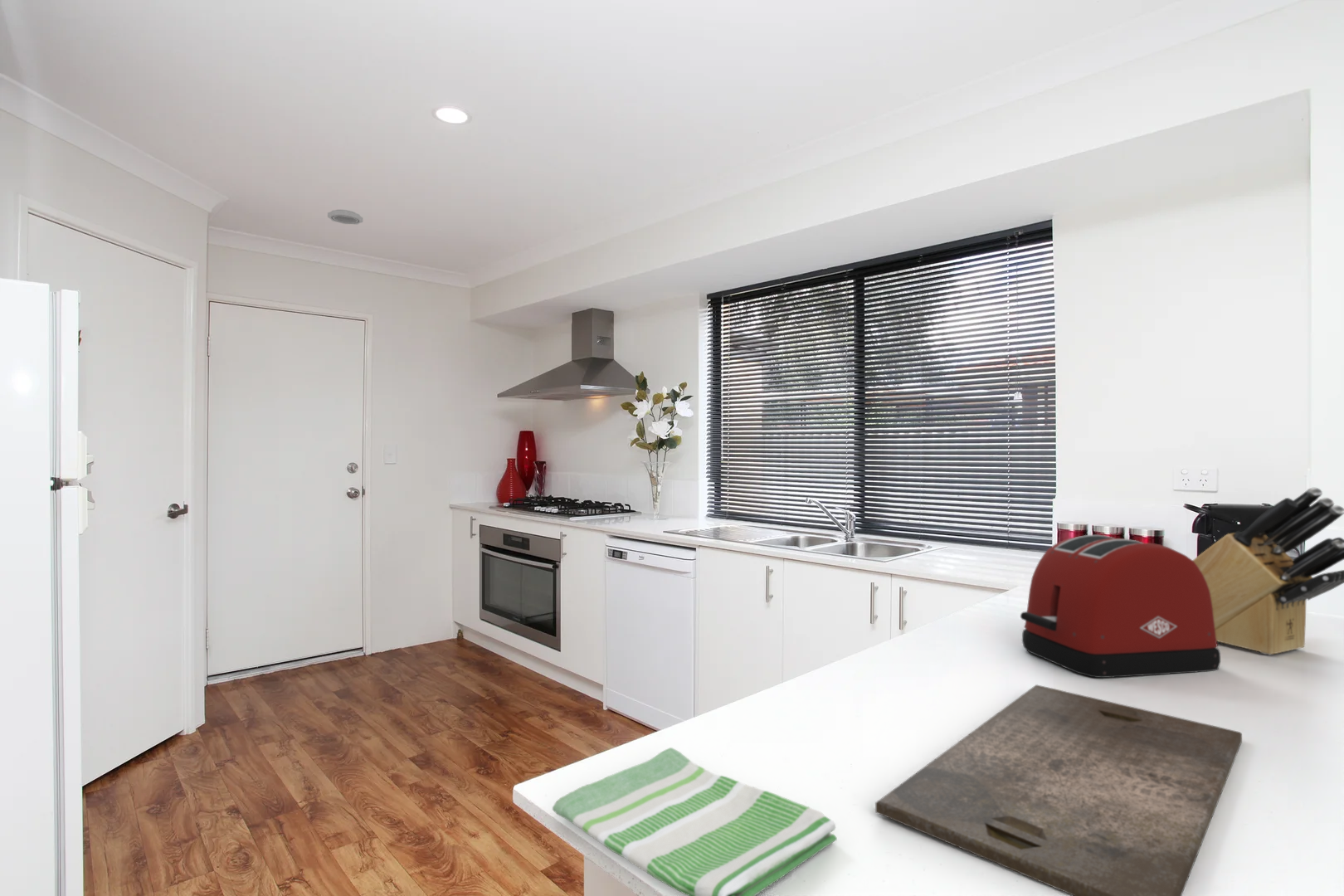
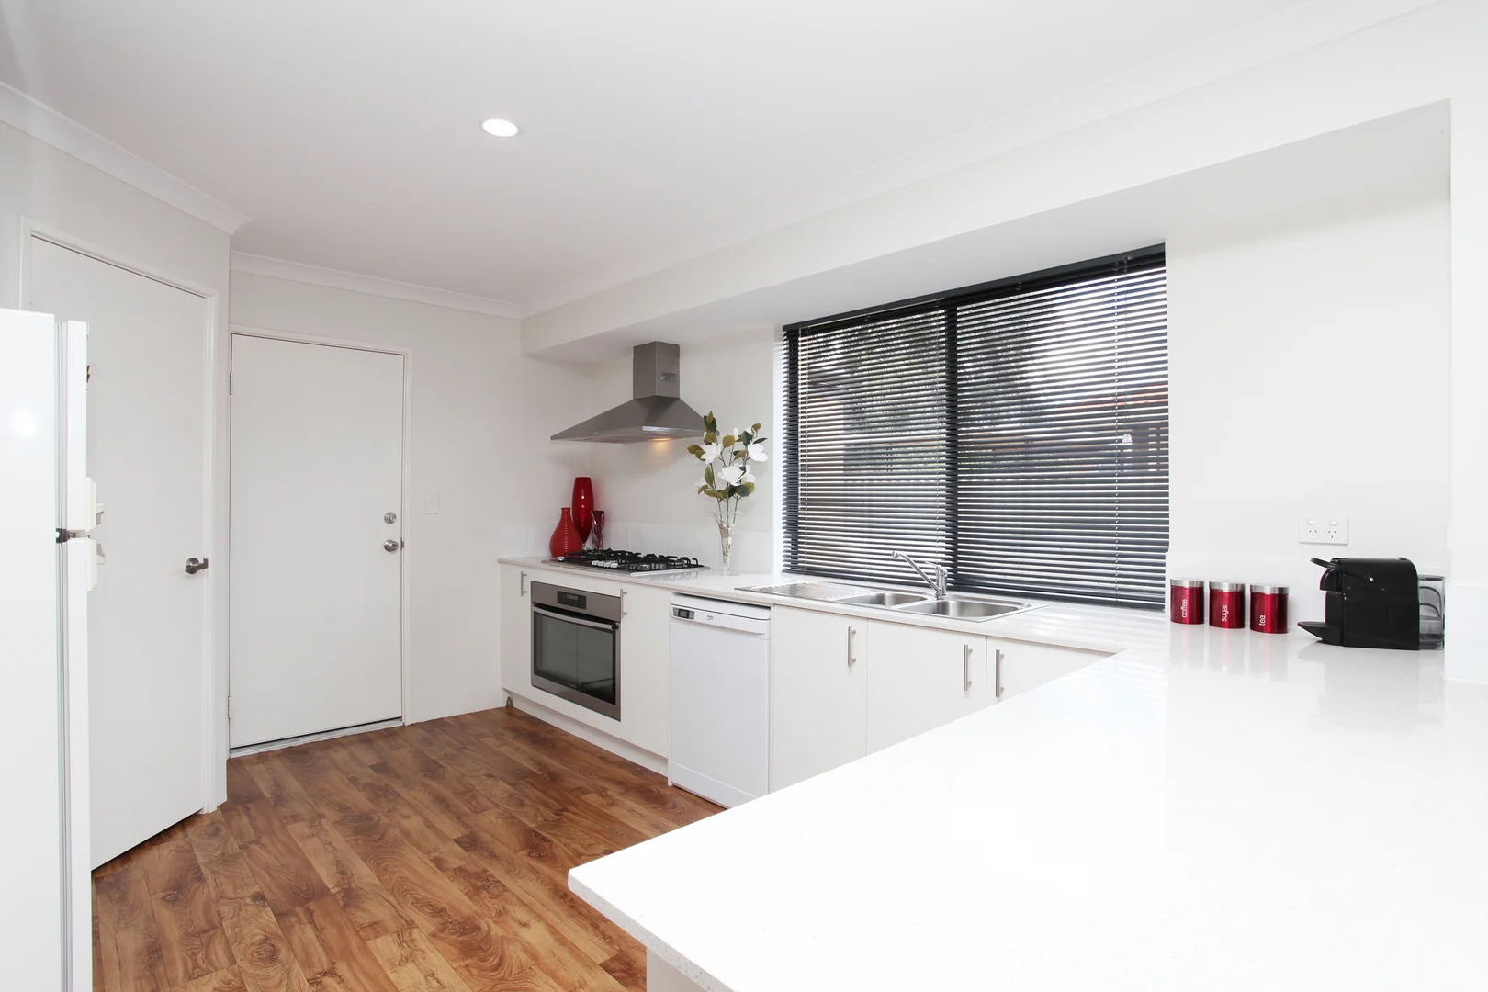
- smoke detector (345, 215)
- dish towel (692, 816)
- cutting board (1079, 767)
- toaster (1116, 598)
- knife block (1238, 562)
